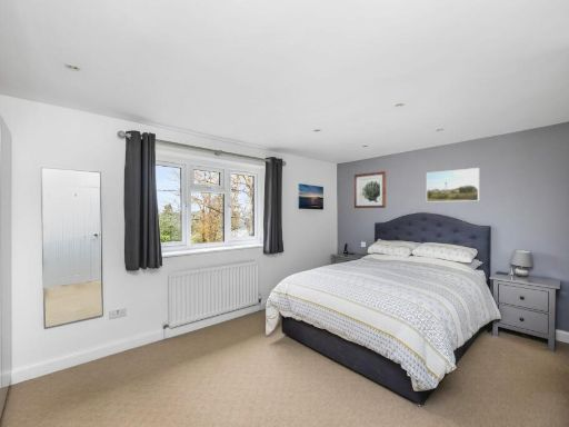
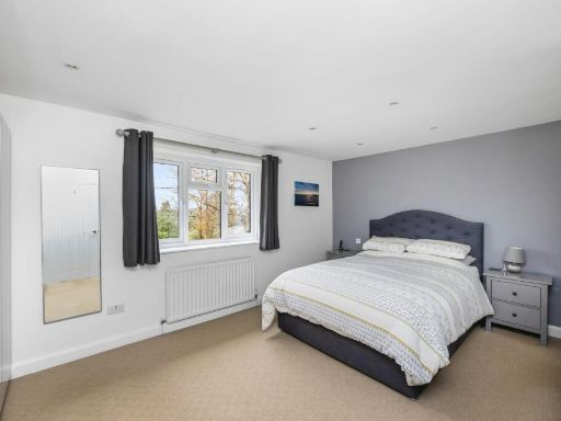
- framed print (451, 186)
- wall art (369, 190)
